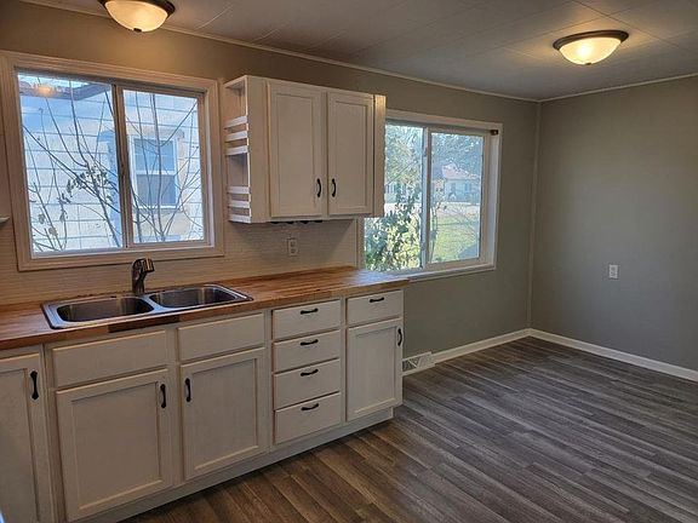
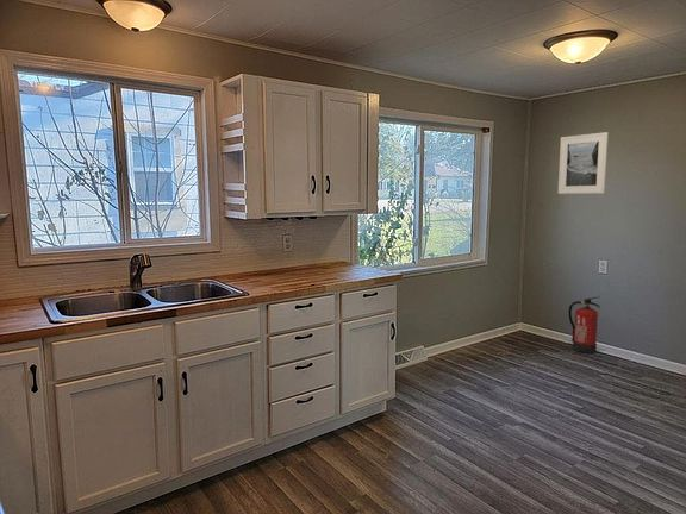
+ fire extinguisher (582, 321)
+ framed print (581, 164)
